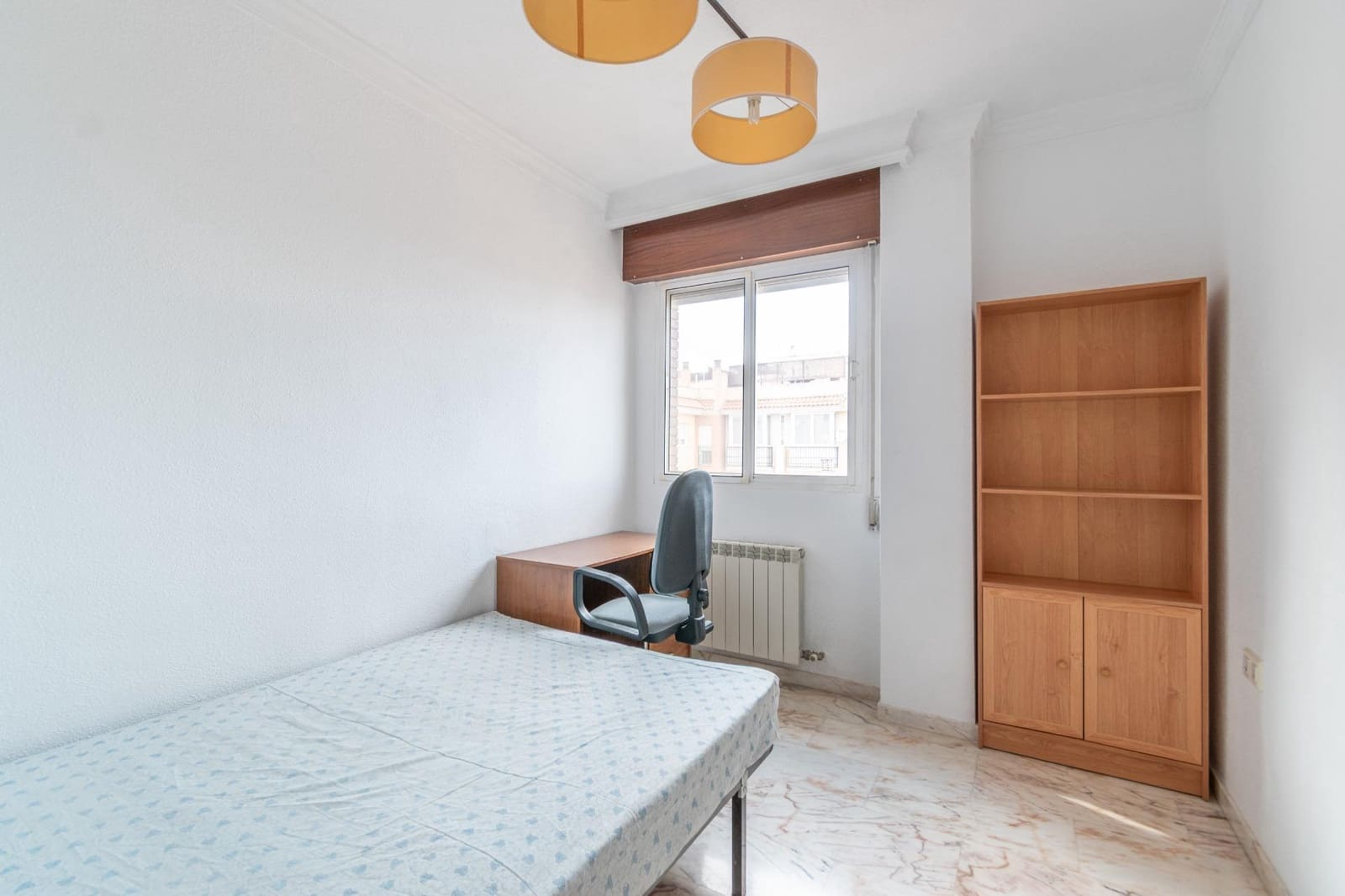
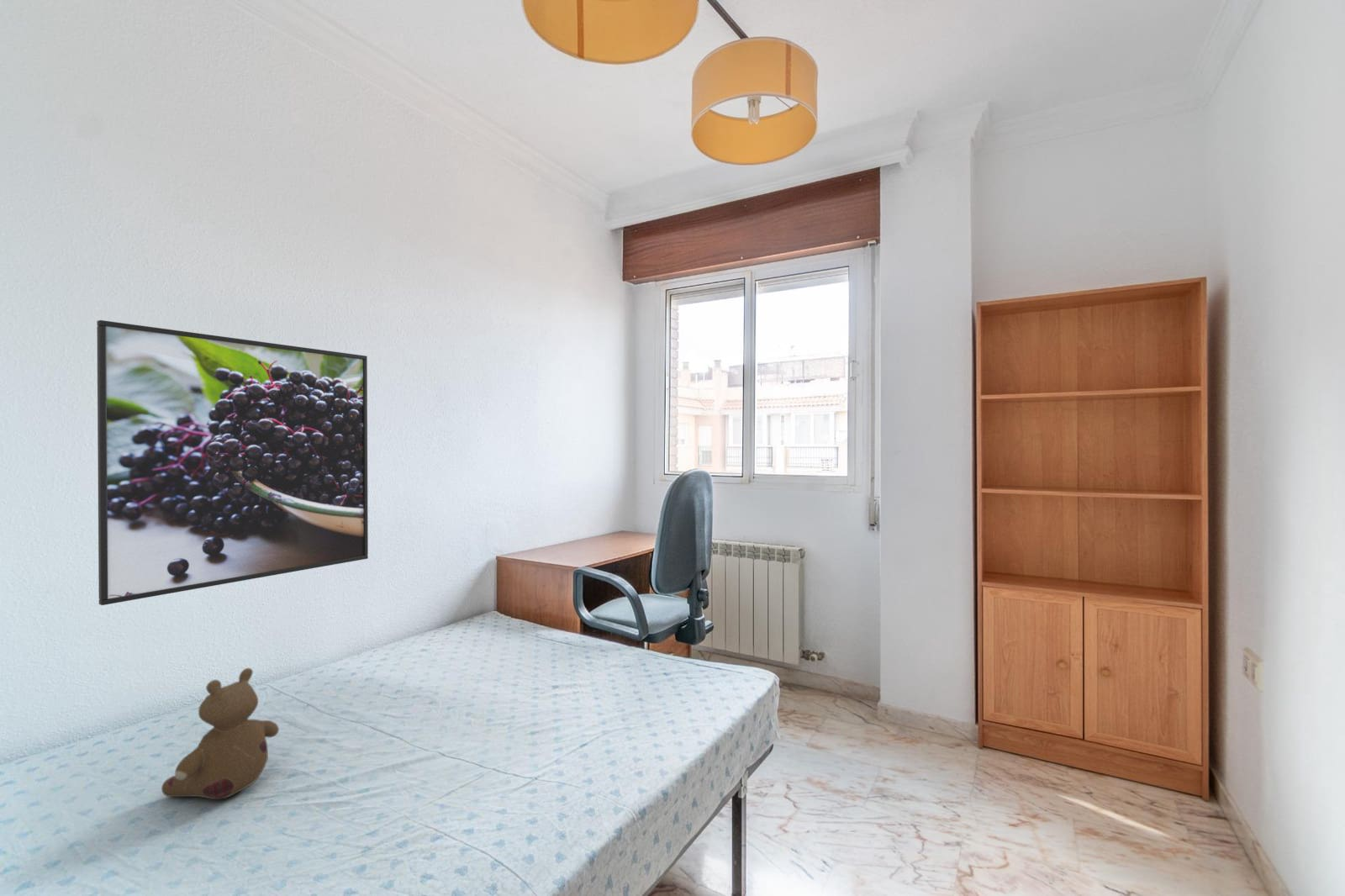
+ stuffed bear (218, 730)
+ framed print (255, 459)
